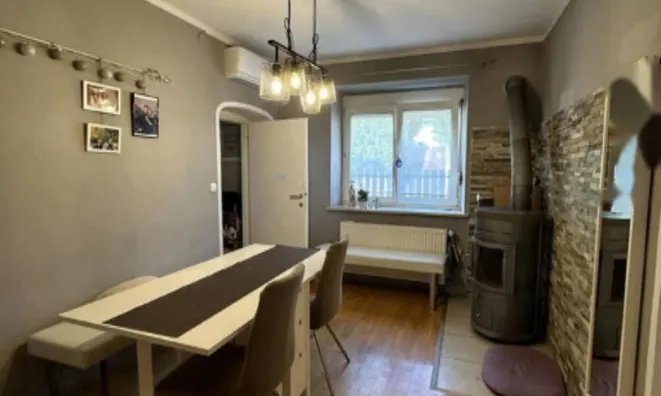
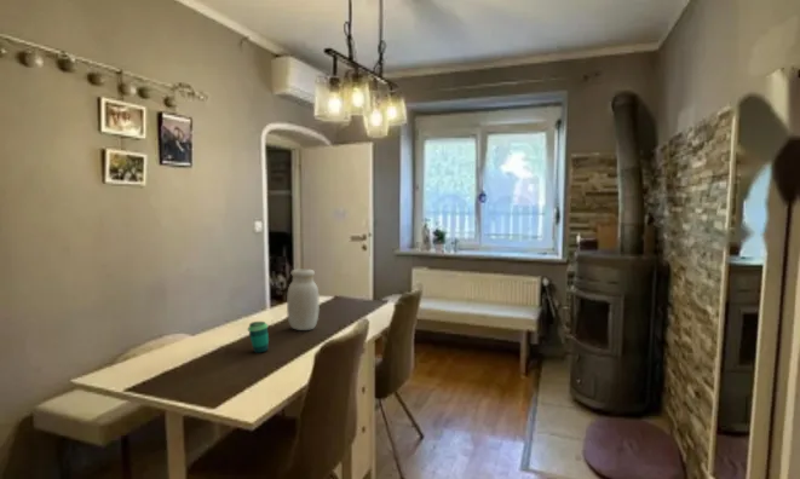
+ jar (303, 299)
+ cup (258, 336)
